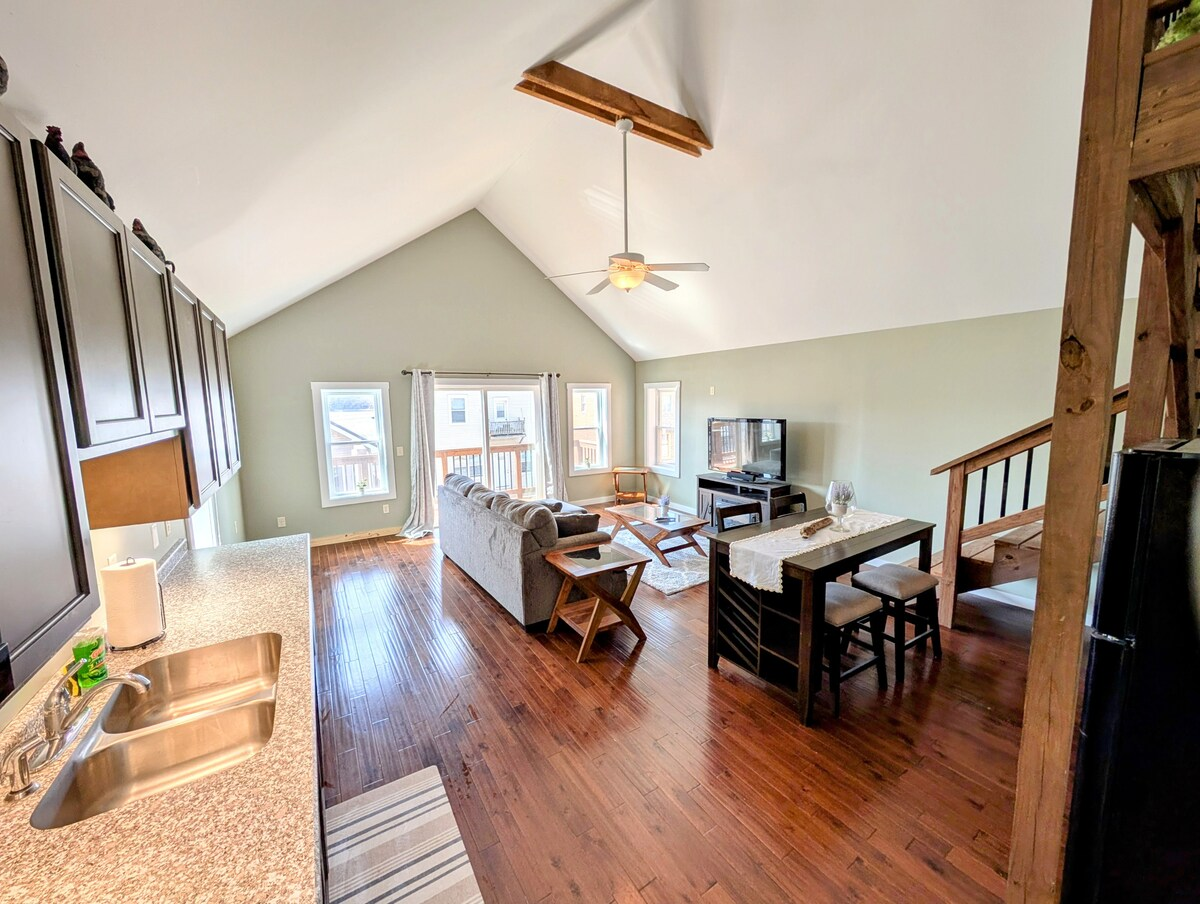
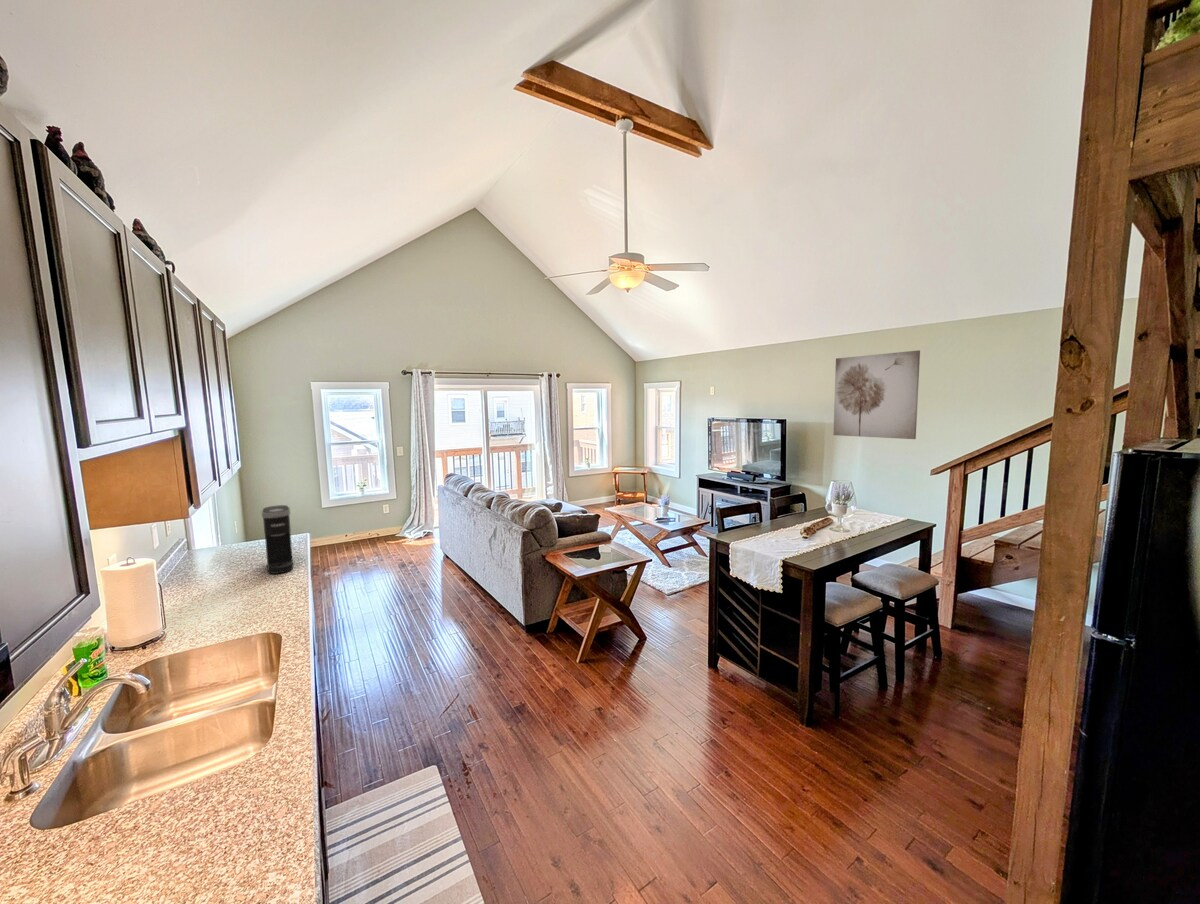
+ coffee maker (278, 537)
+ wall art (873, 396)
